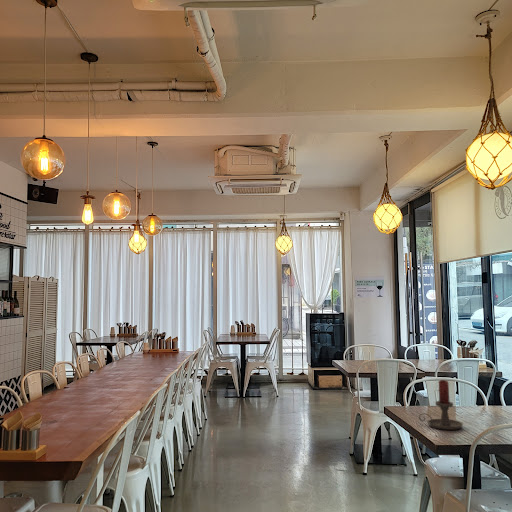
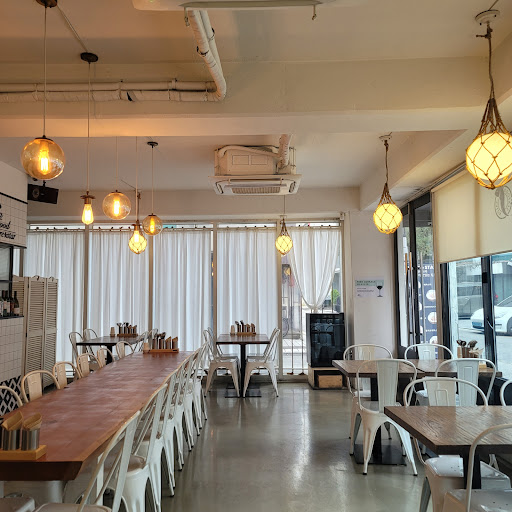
- candle holder (439, 402)
